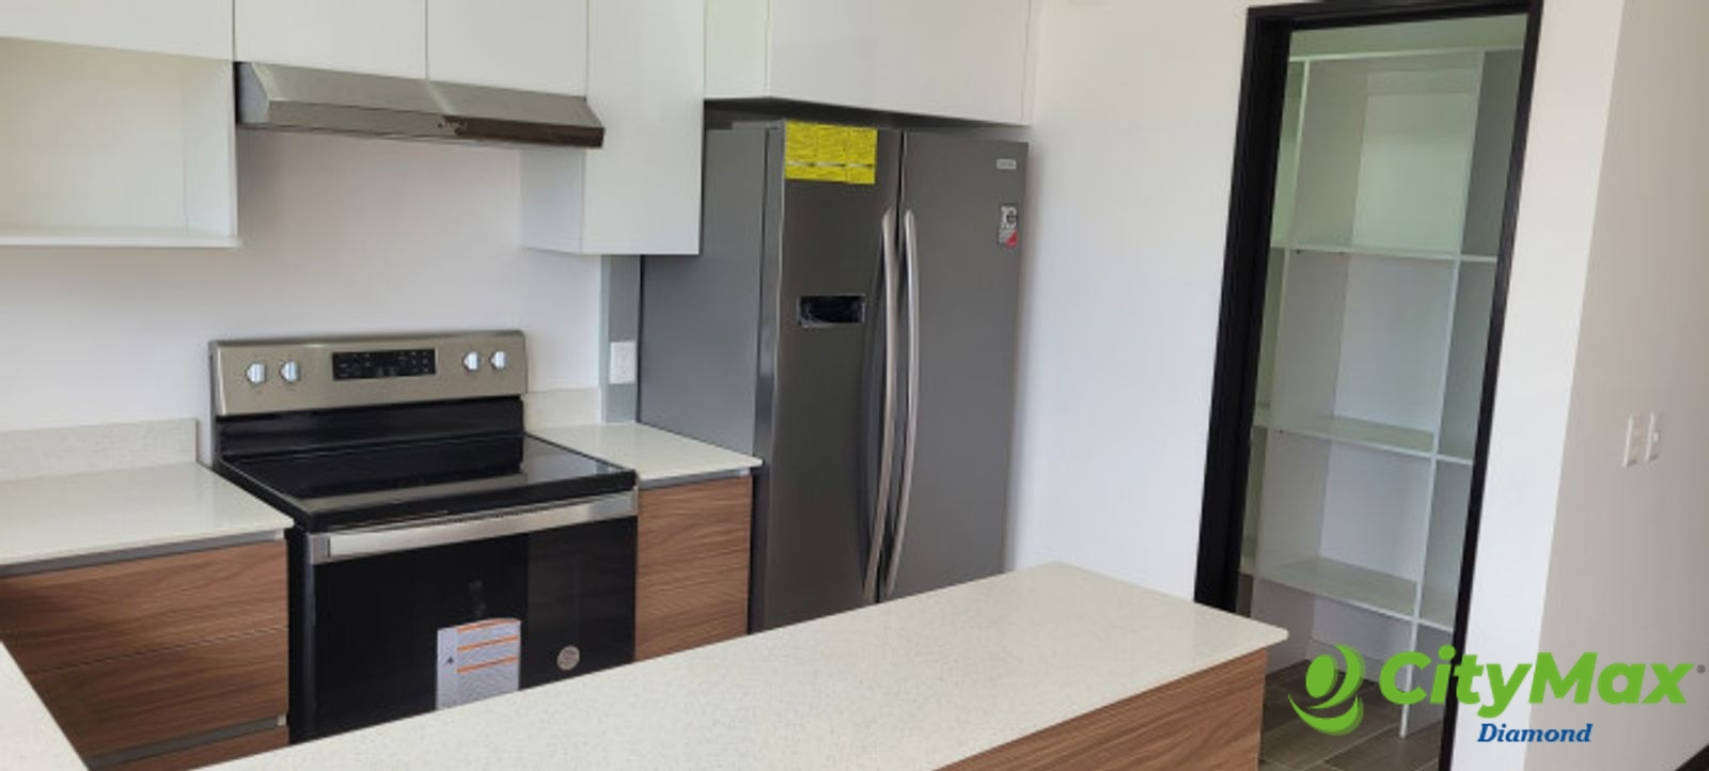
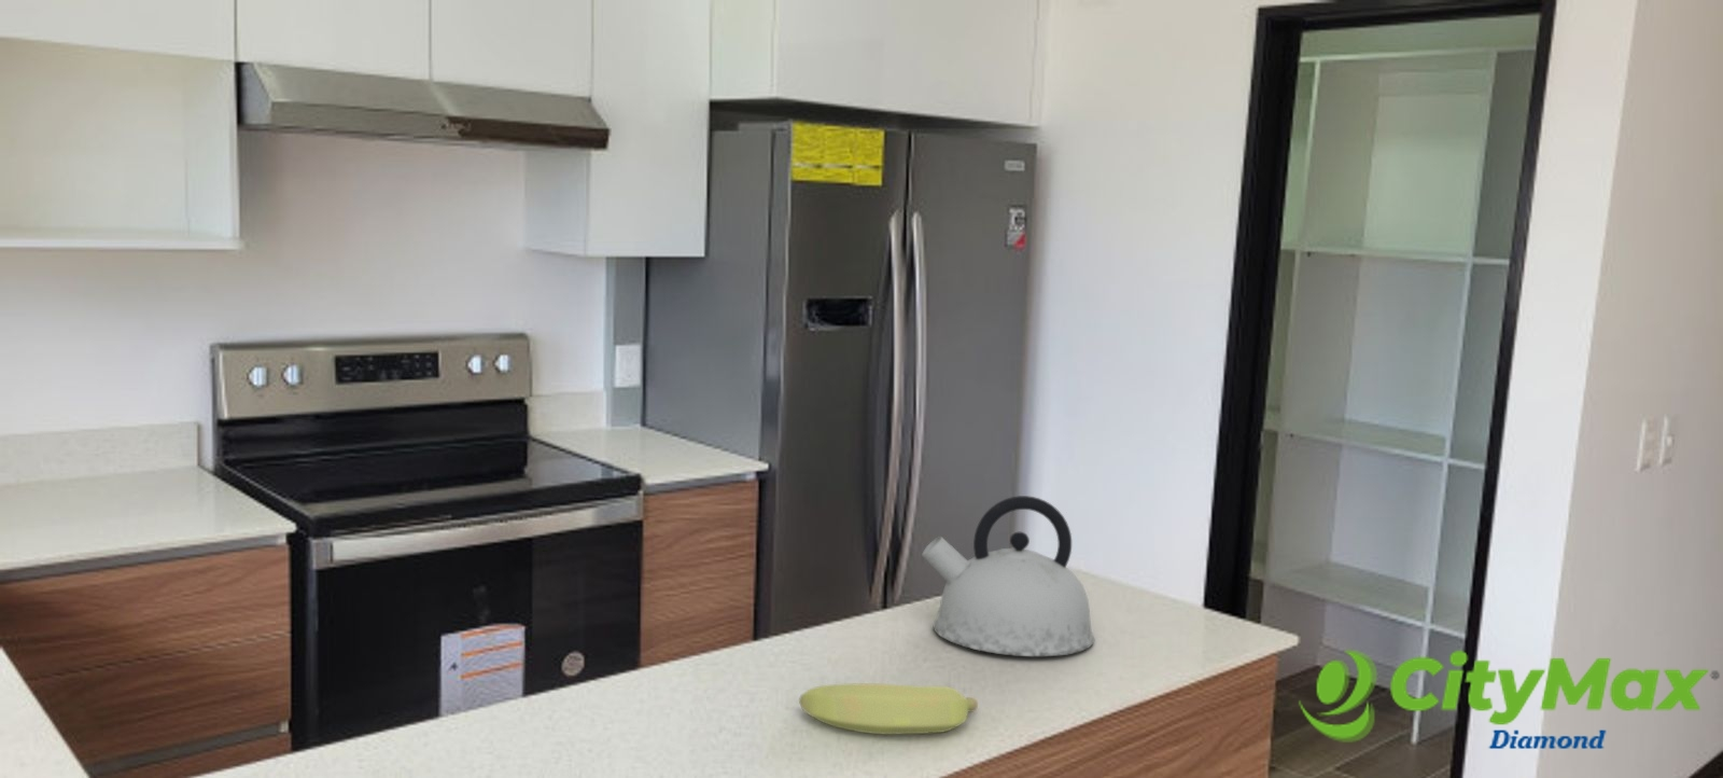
+ banana (898, 698)
+ kettle (1010, 564)
